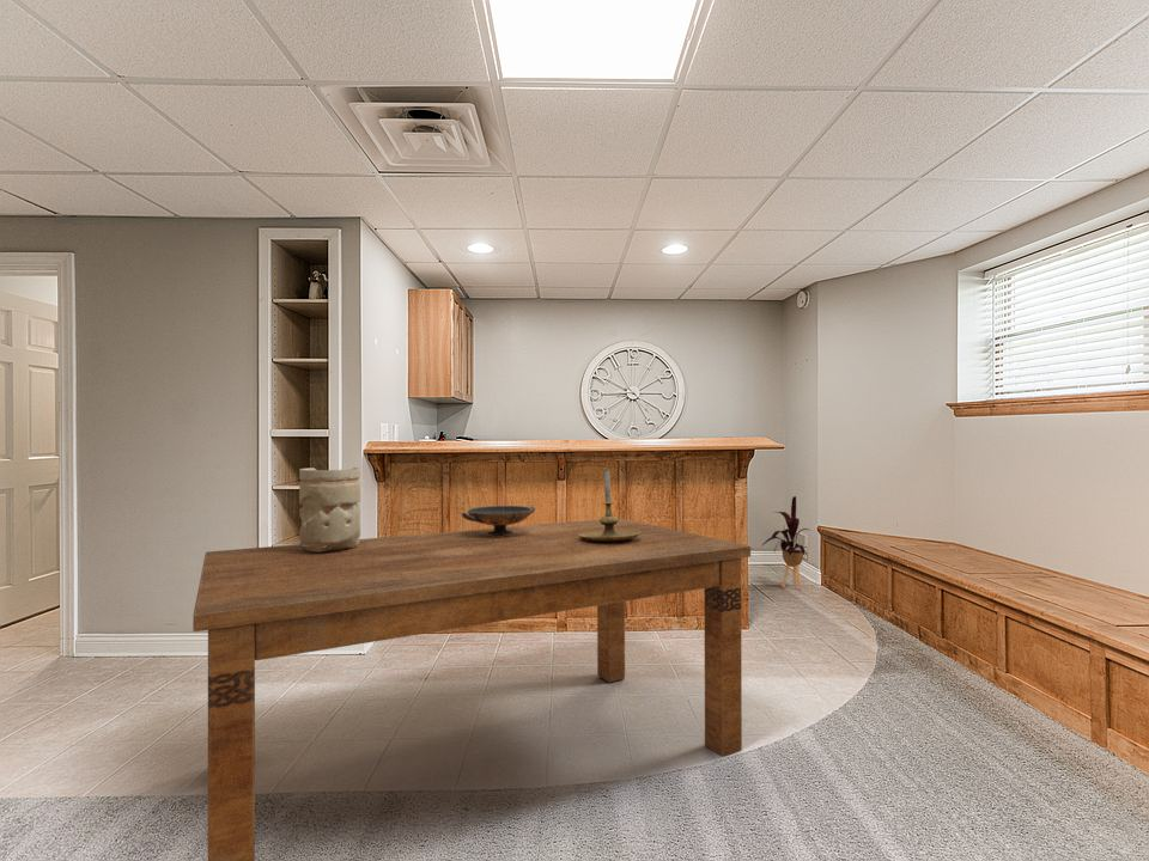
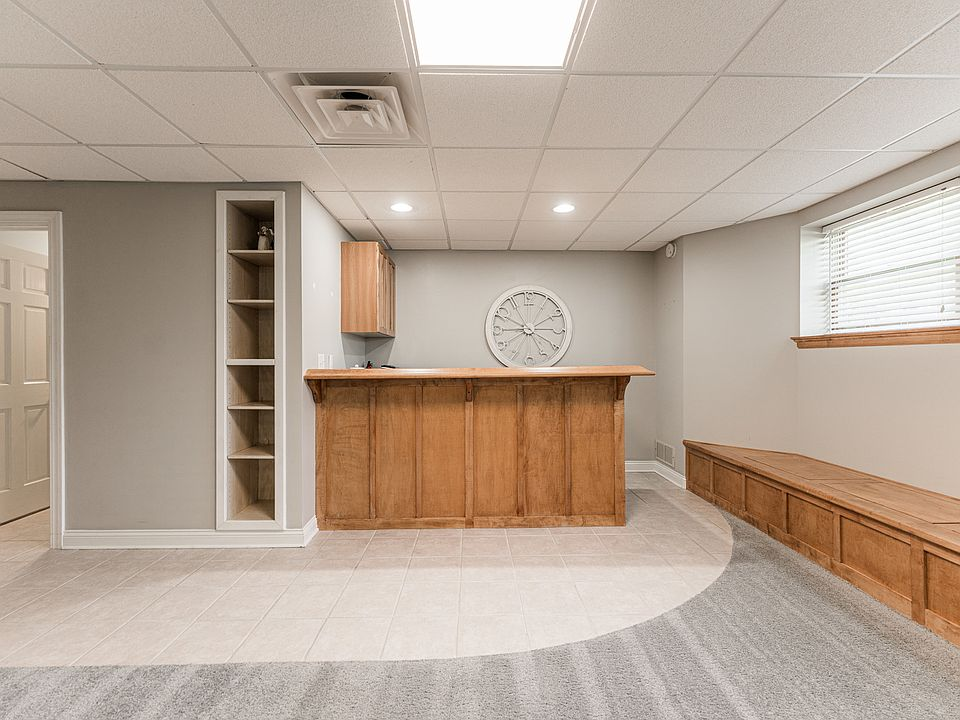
- vase (330, 508)
- decorative bowl (499, 520)
- dining table (478, 624)
- house plant (786, 542)
- candle holder (609, 503)
